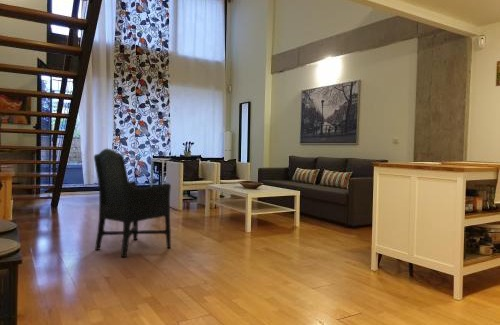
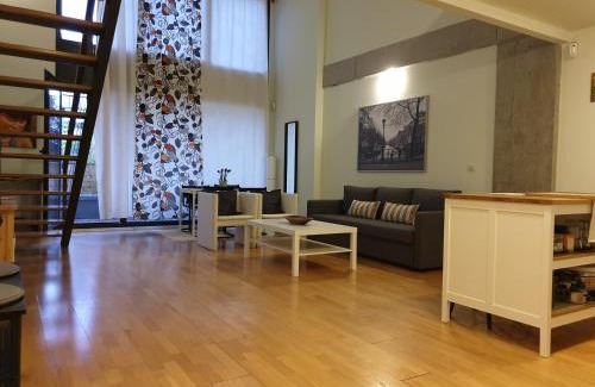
- chair (130, 198)
